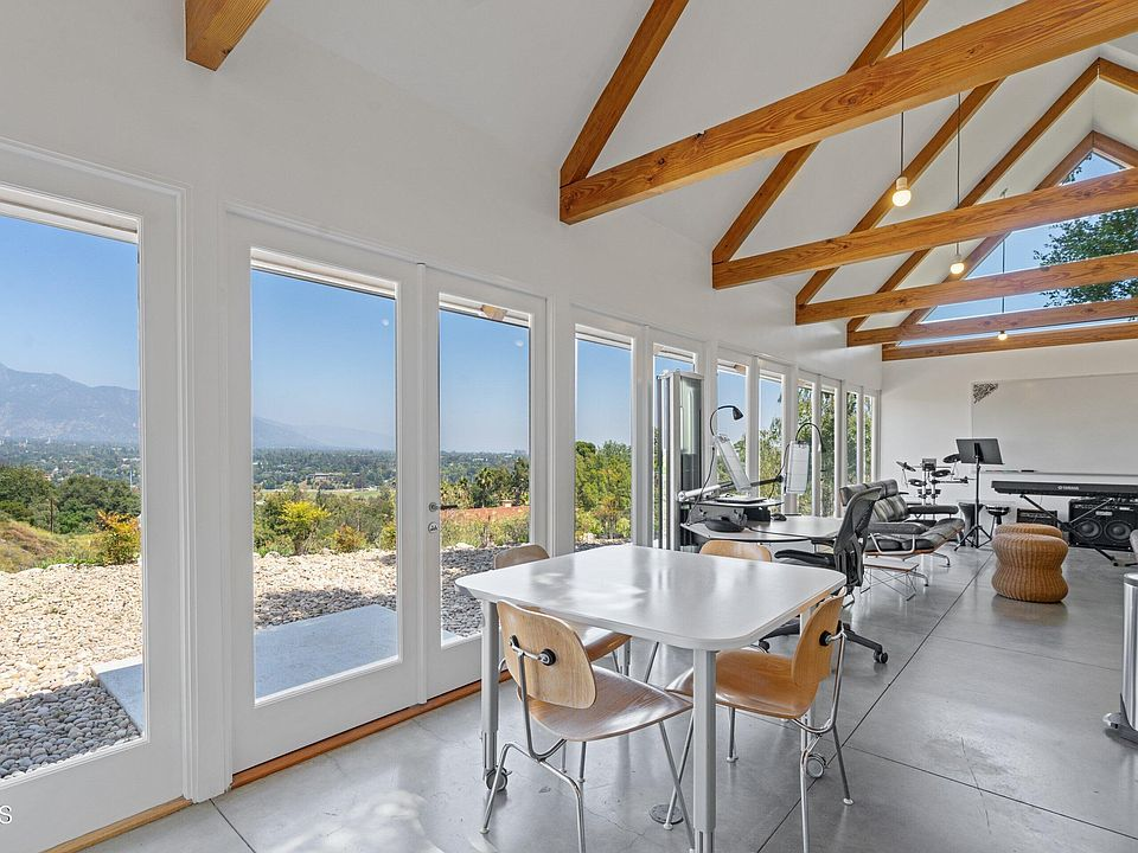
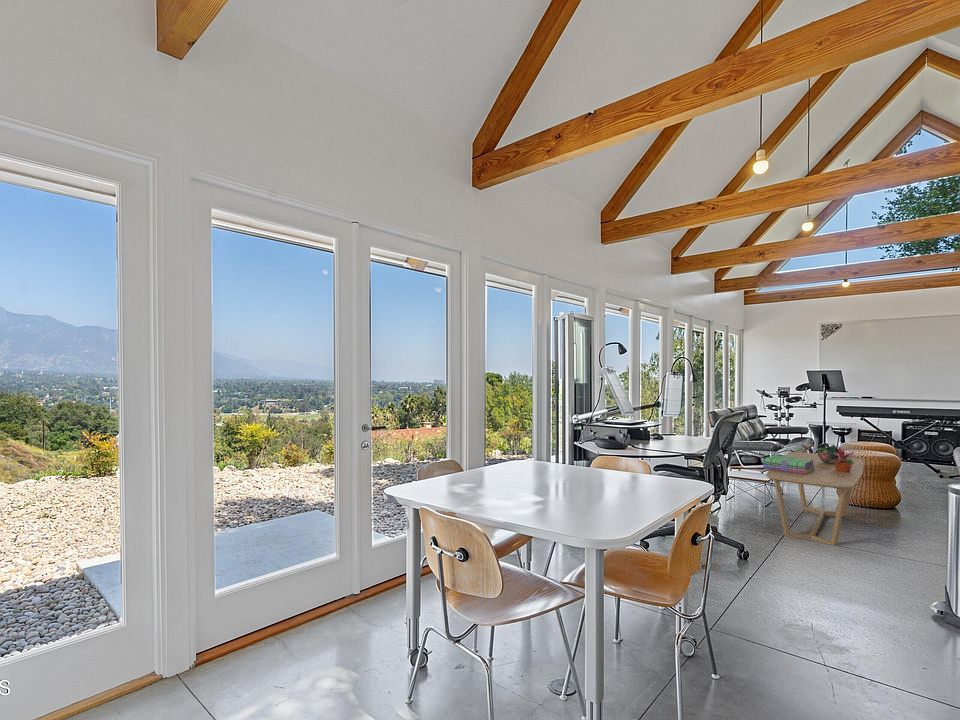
+ stack of books (789, 463)
+ potted plant (842, 458)
+ coffee table (821, 486)
+ decorative bowl (828, 453)
